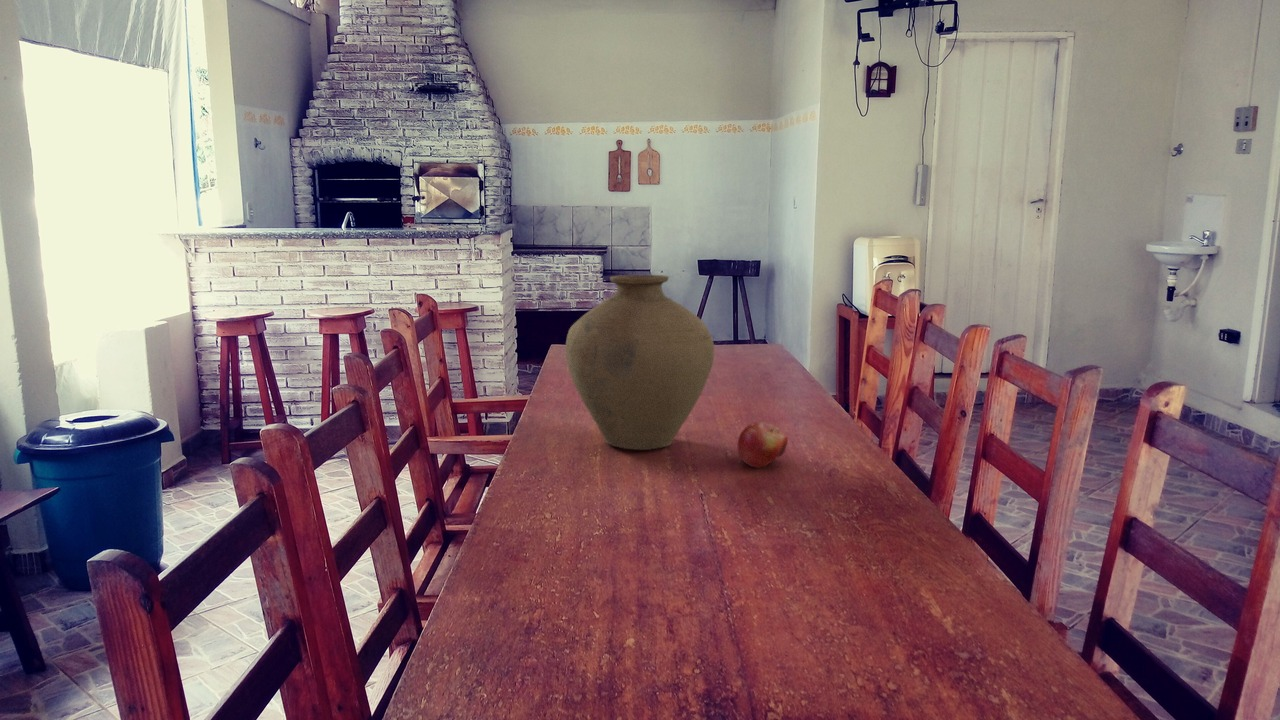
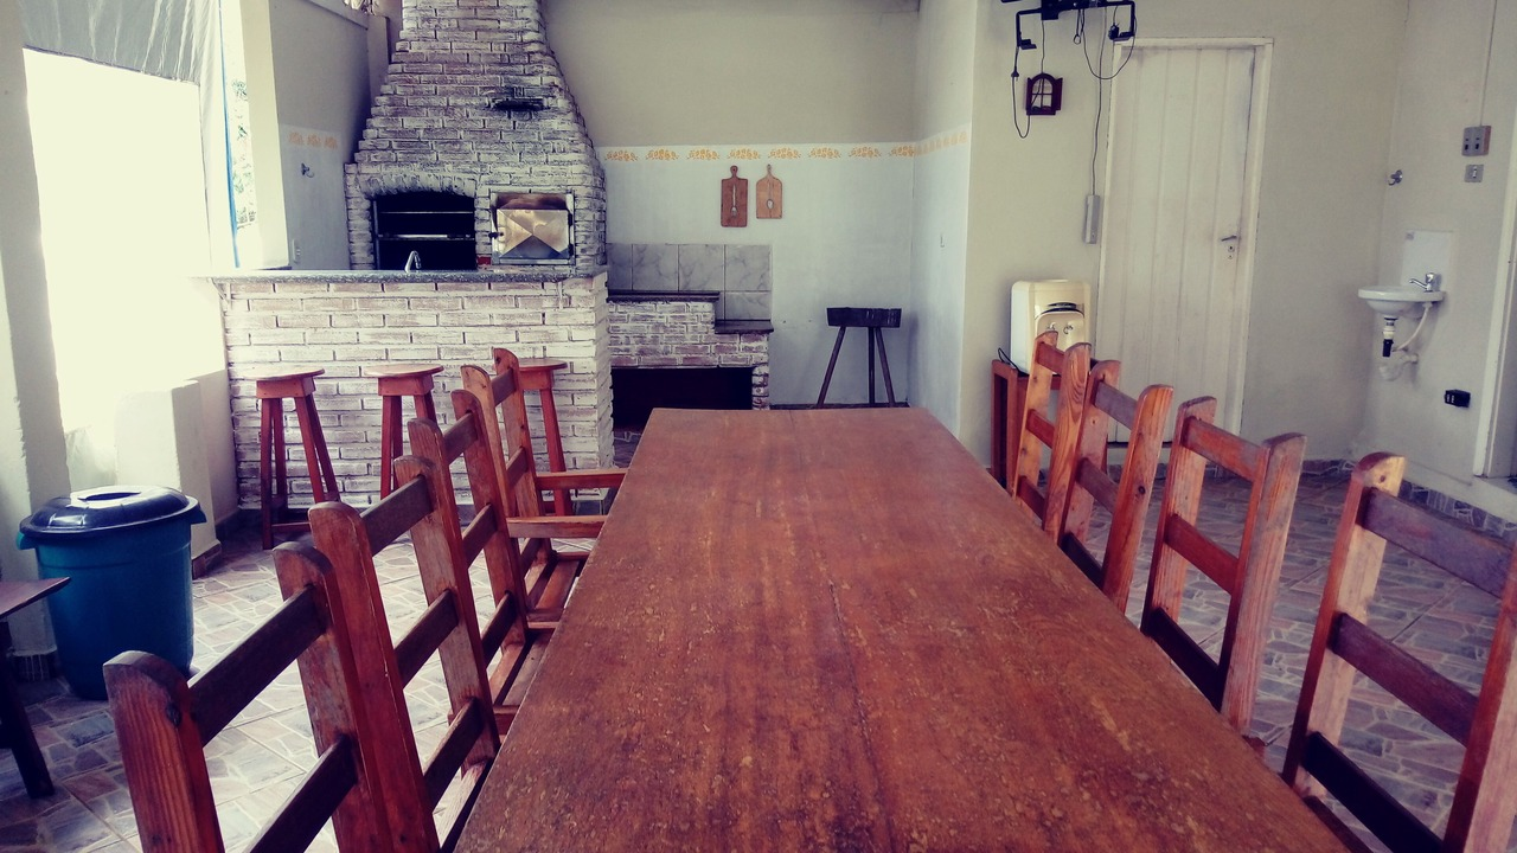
- vase (638, 360)
- fruit (763, 443)
